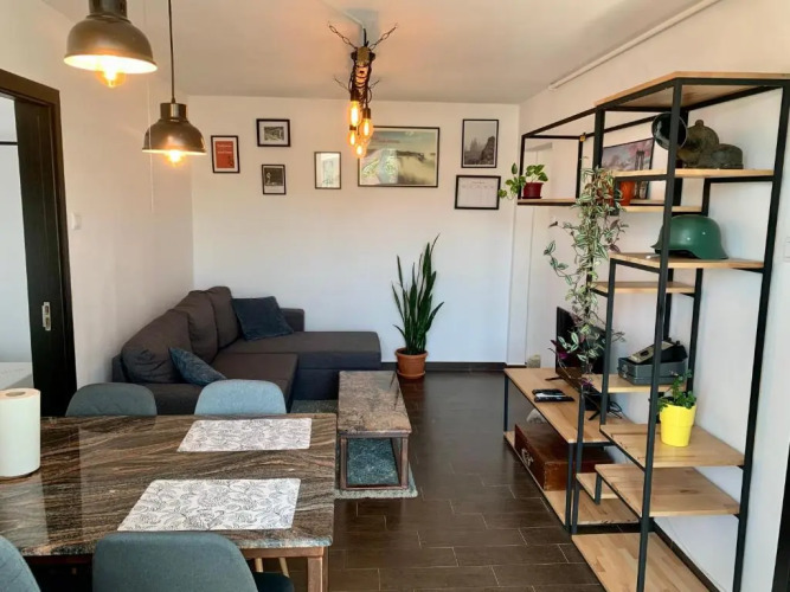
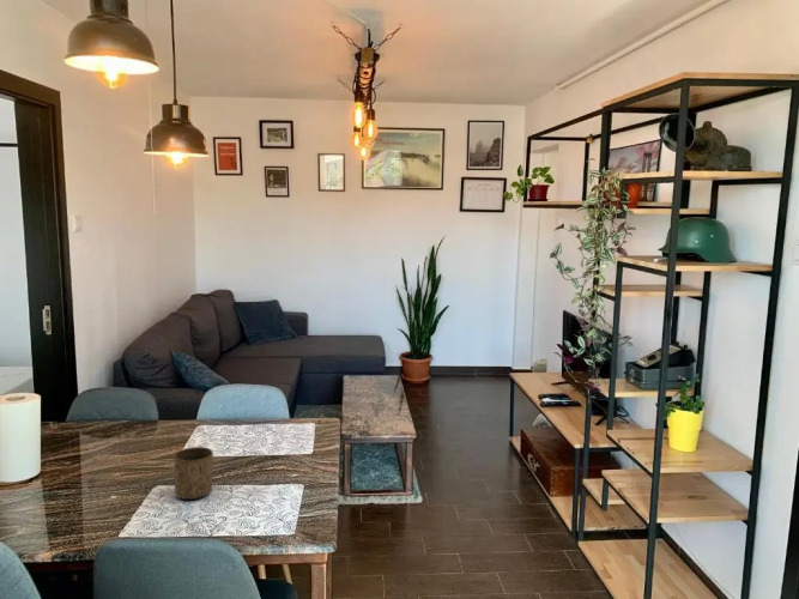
+ cup (194, 472)
